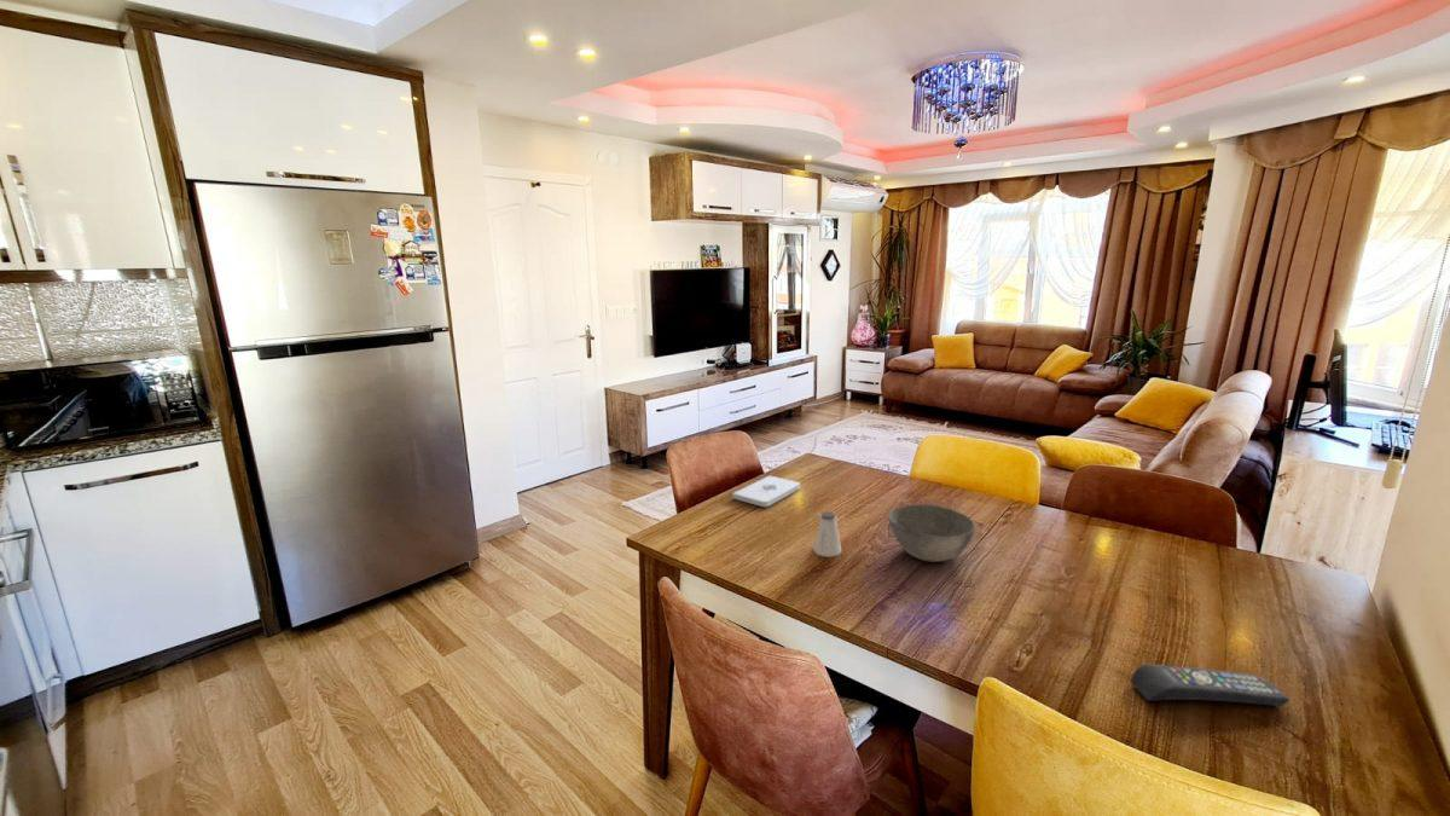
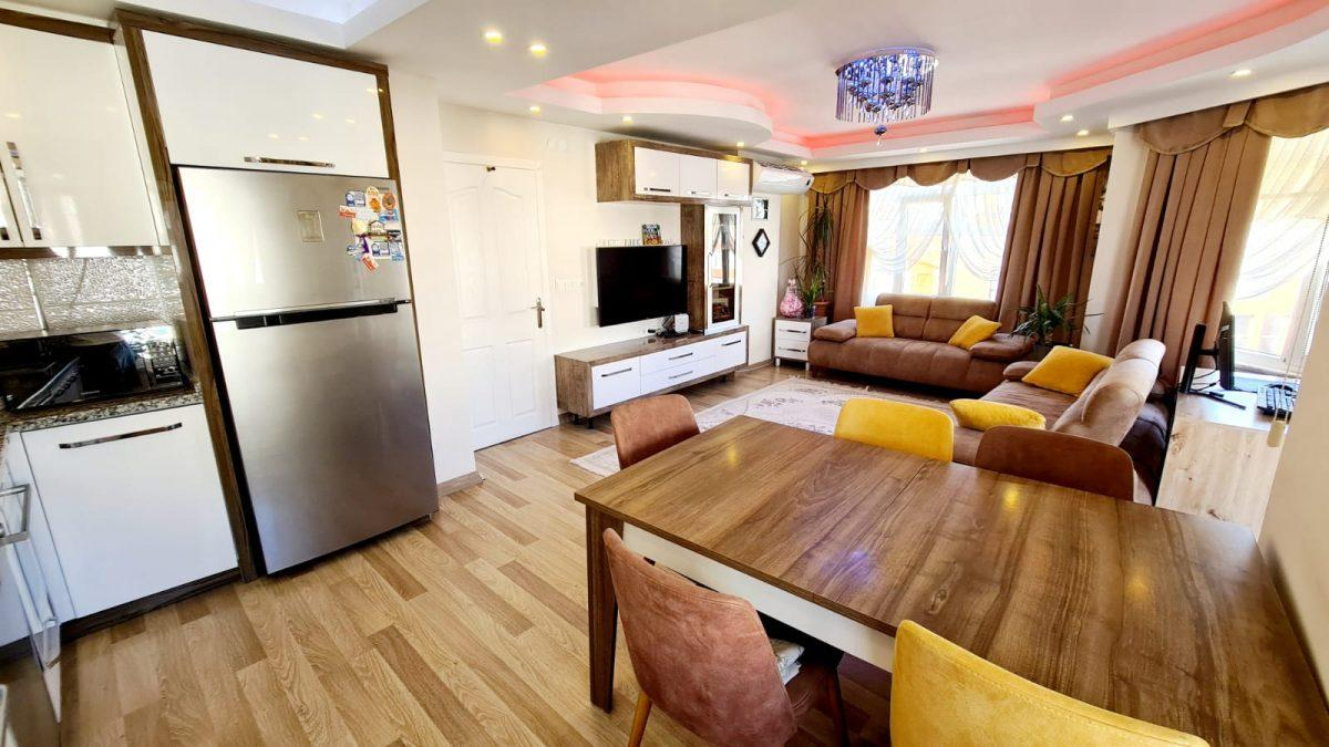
- remote control (1207, 685)
- bowl (929, 537)
- saltshaker (828, 532)
- notepad (767, 490)
